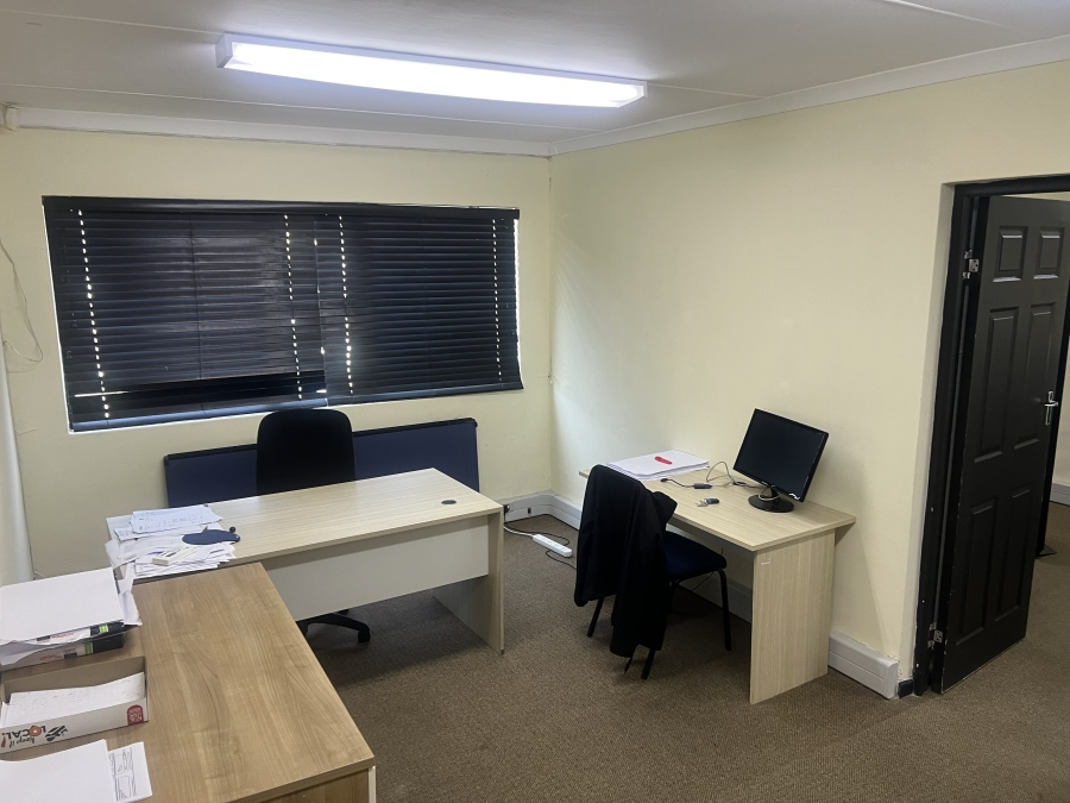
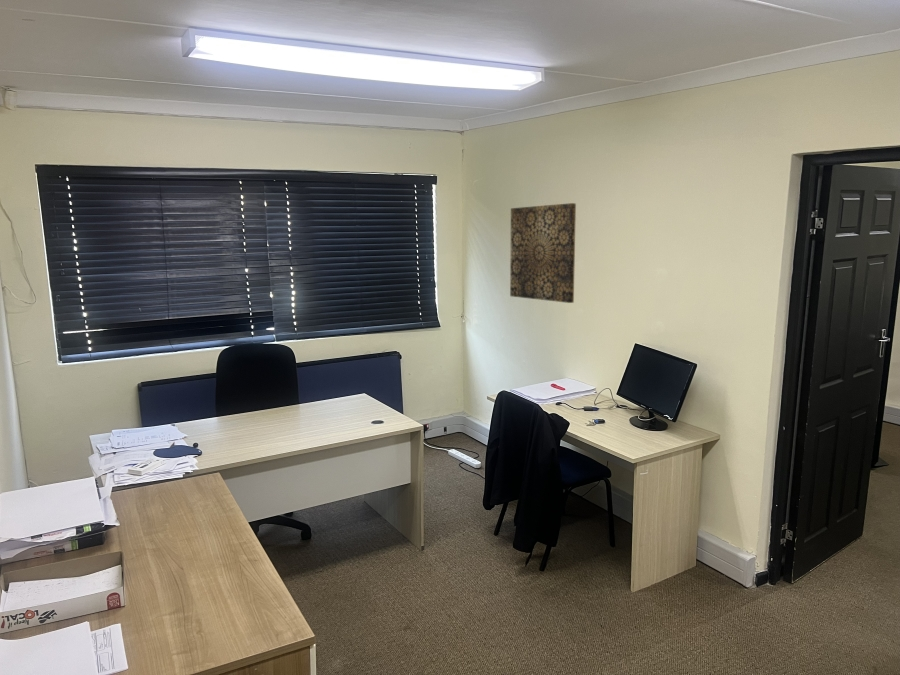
+ wall art (540, 253)
